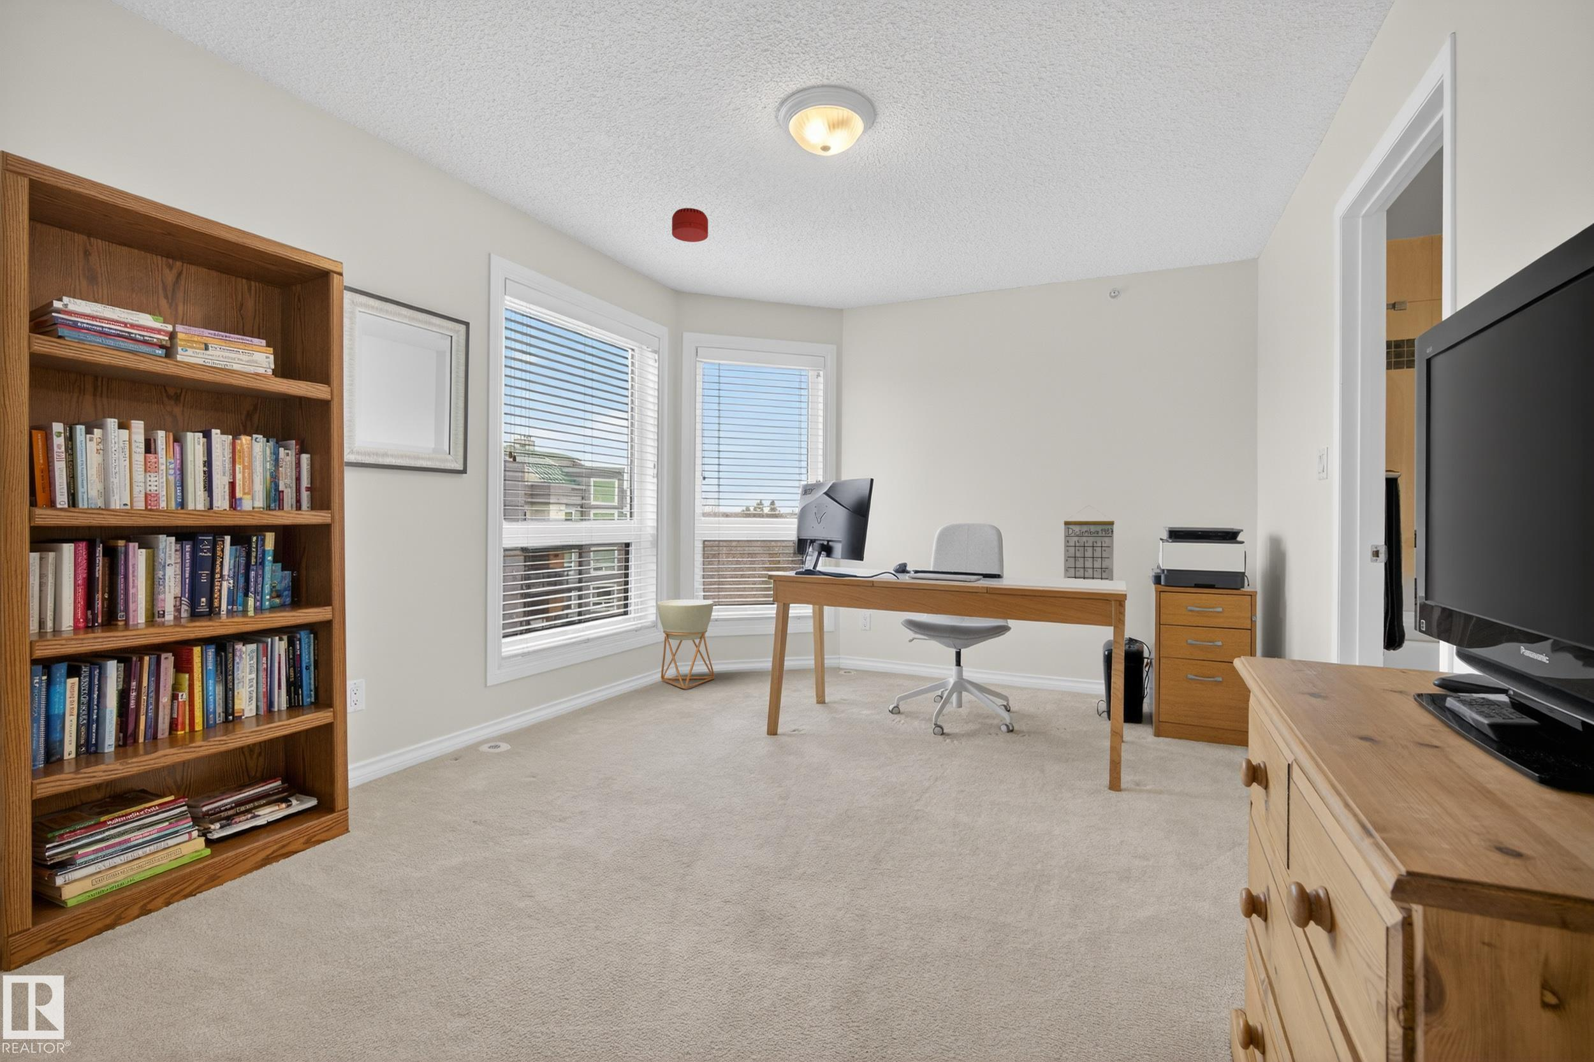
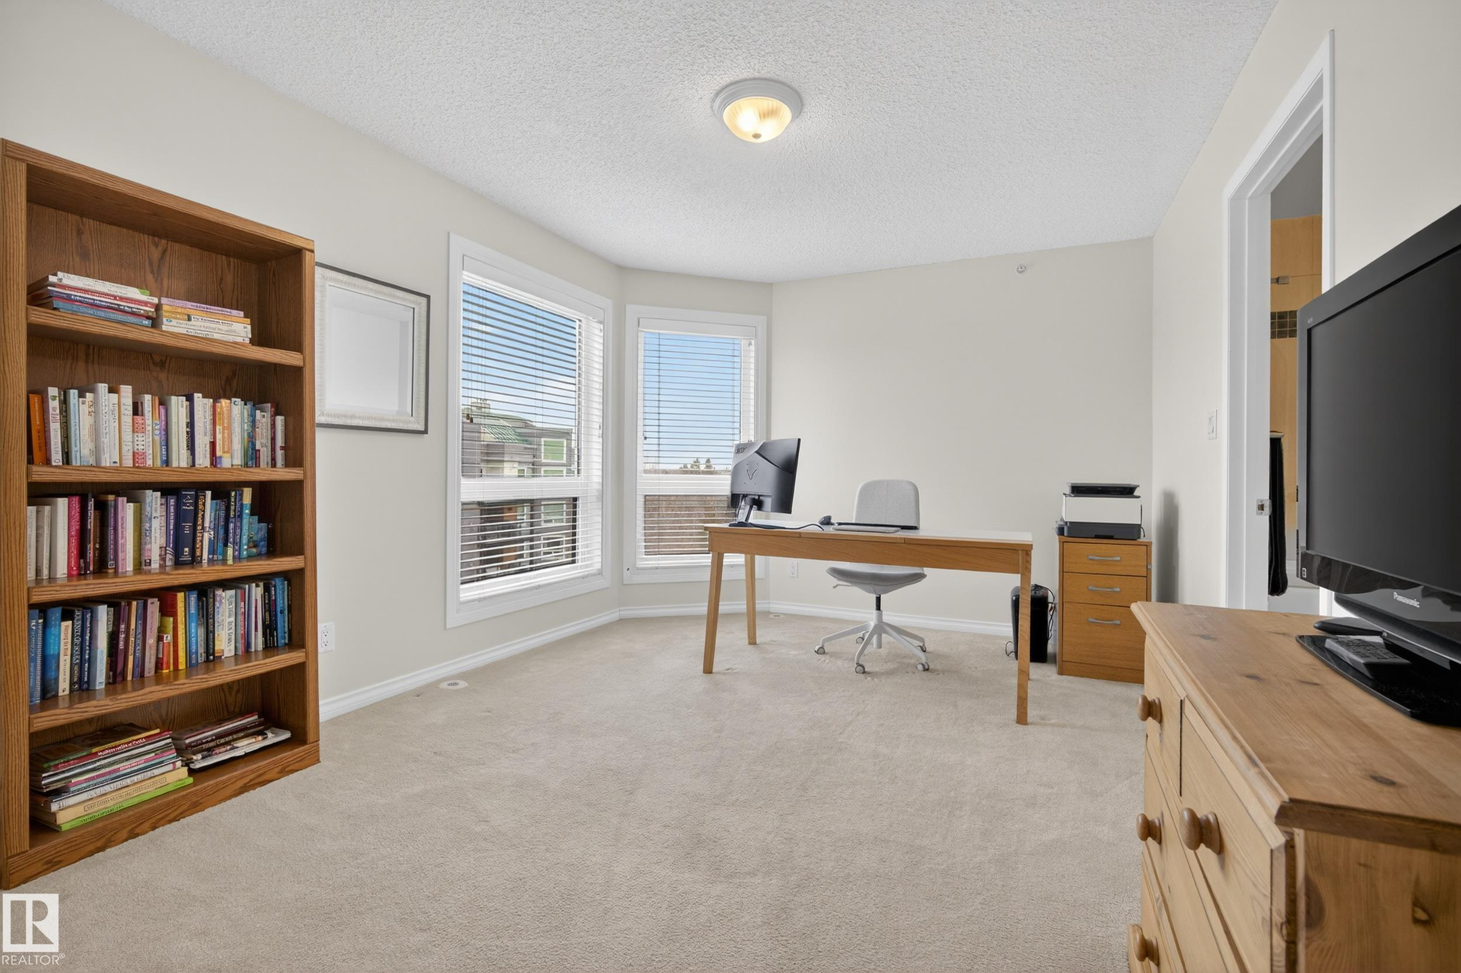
- calendar (1088, 546)
- smoke detector (690, 224)
- planter (685, 639)
